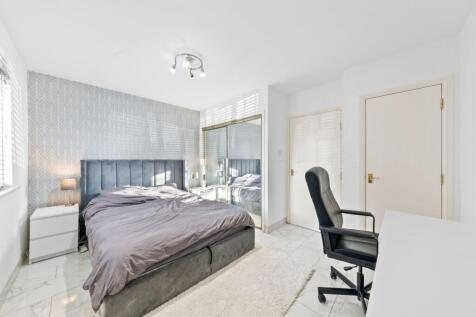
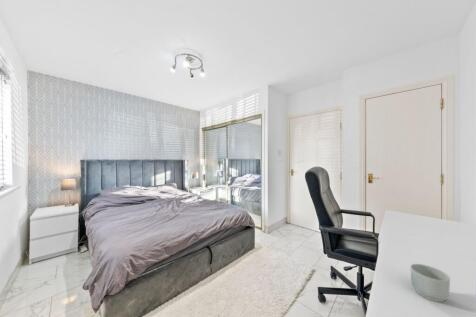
+ mug (429, 281)
